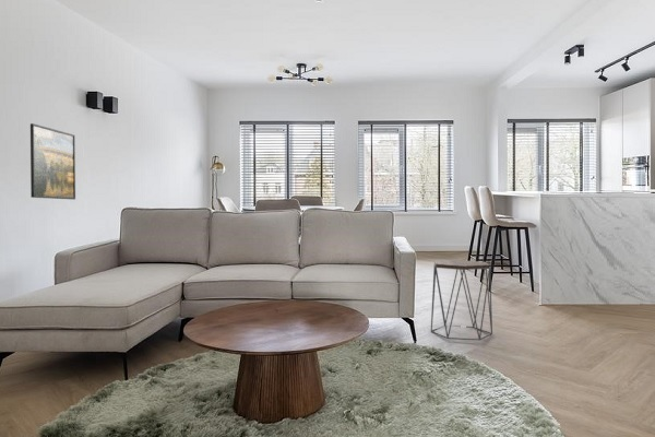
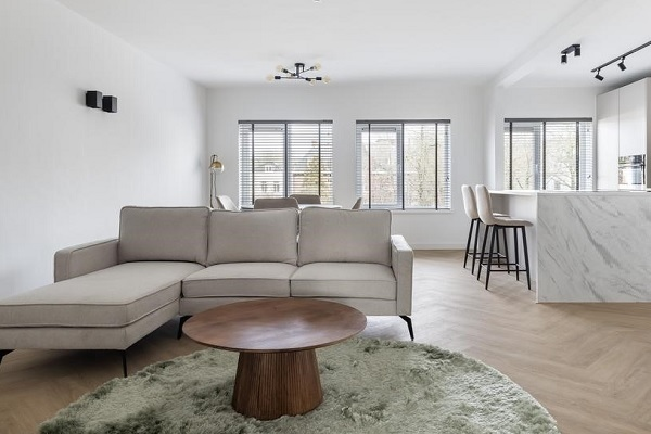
- side table (457, 296)
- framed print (53, 164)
